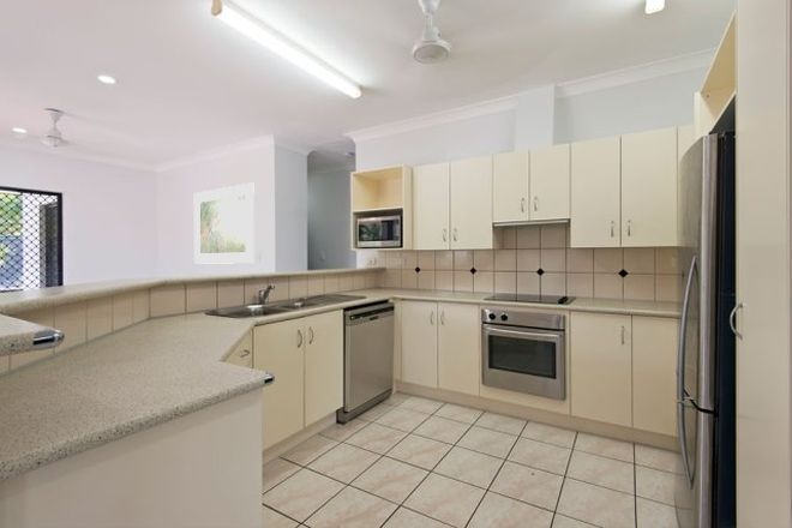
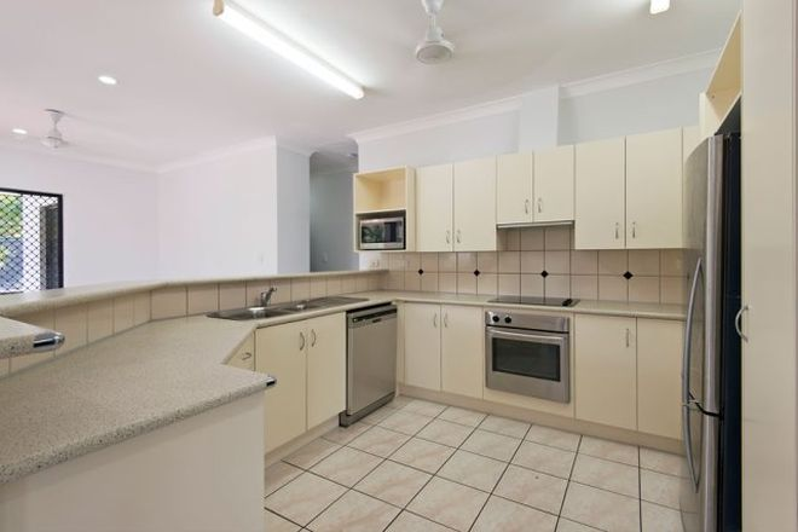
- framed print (222, 226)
